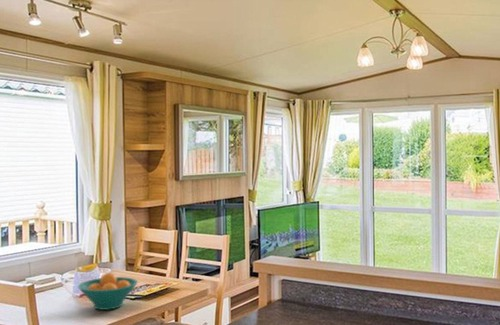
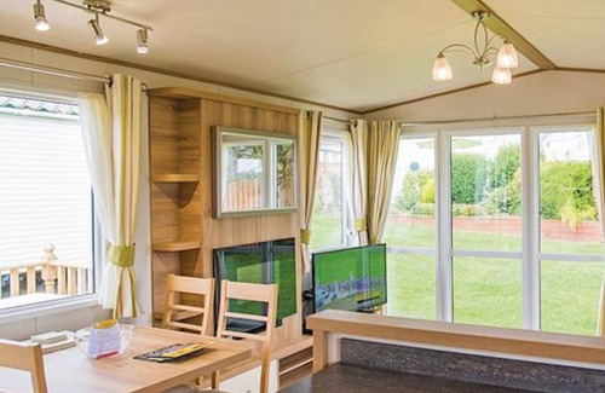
- fruit bowl (108, 289)
